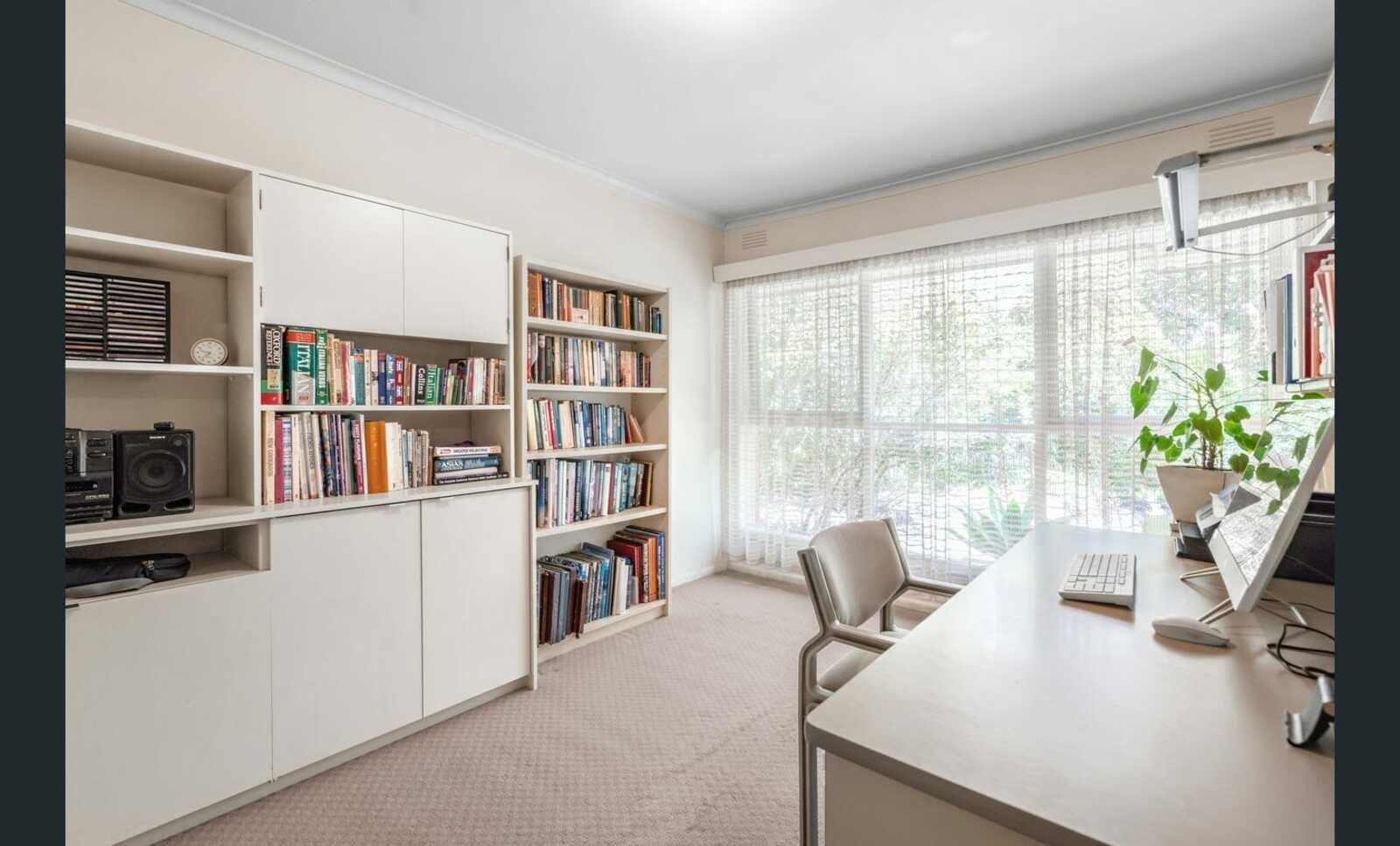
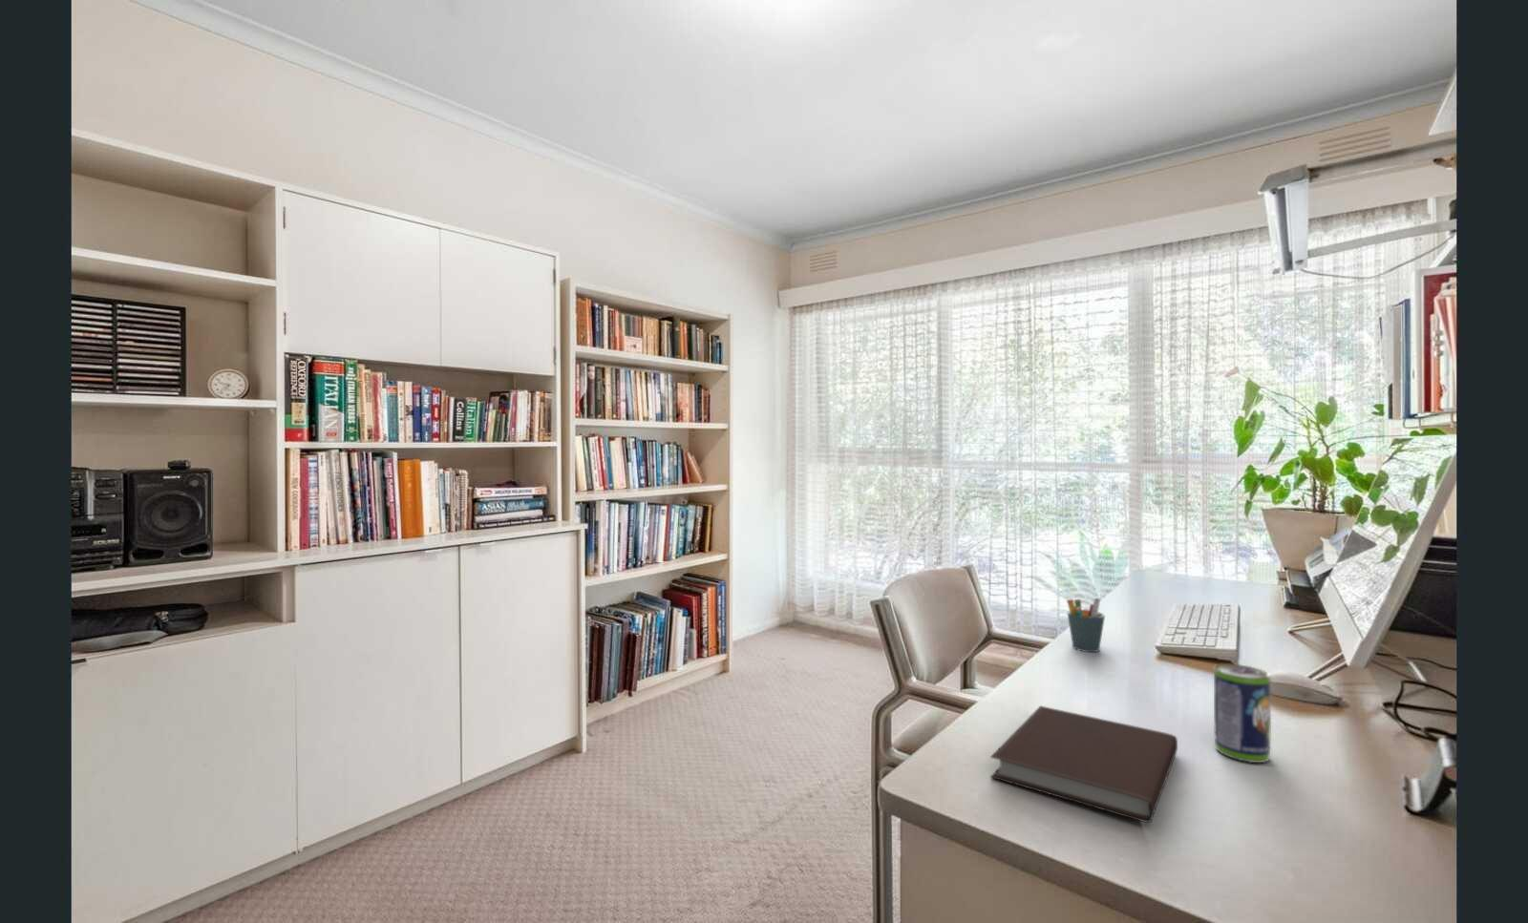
+ beverage can (1242, 711)
+ notebook (1087, 755)
+ pen holder (1085, 622)
